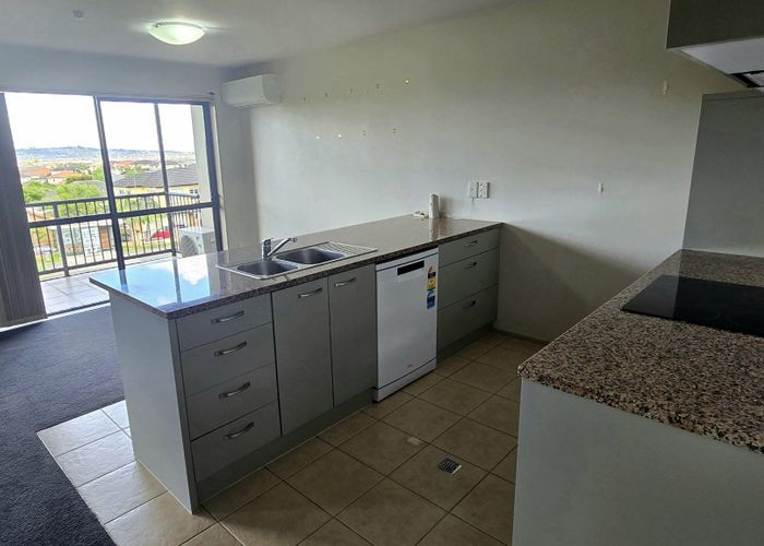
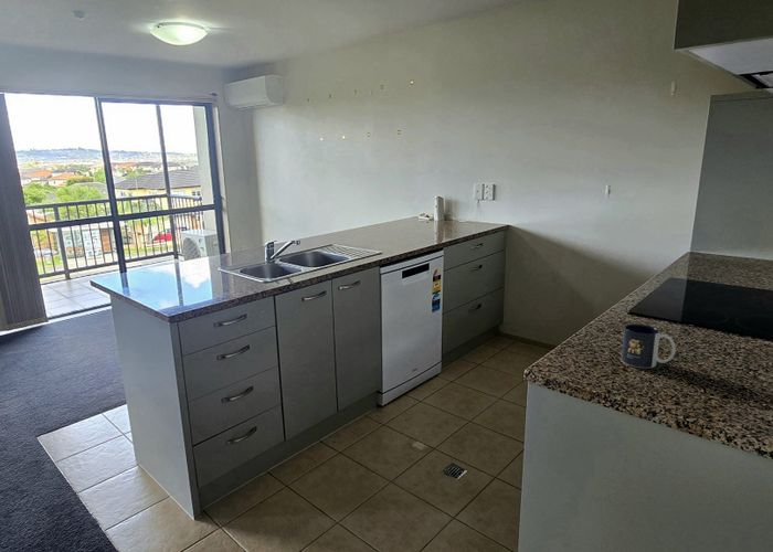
+ mug (648, 347)
